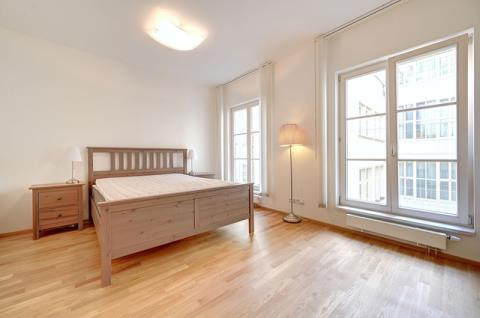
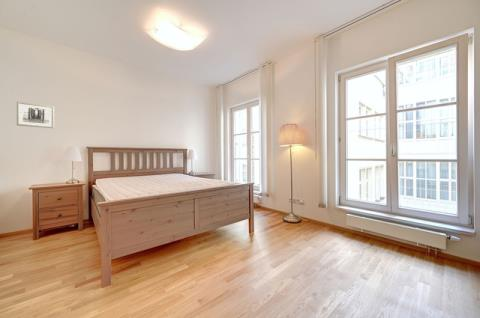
+ wall art (36, 115)
